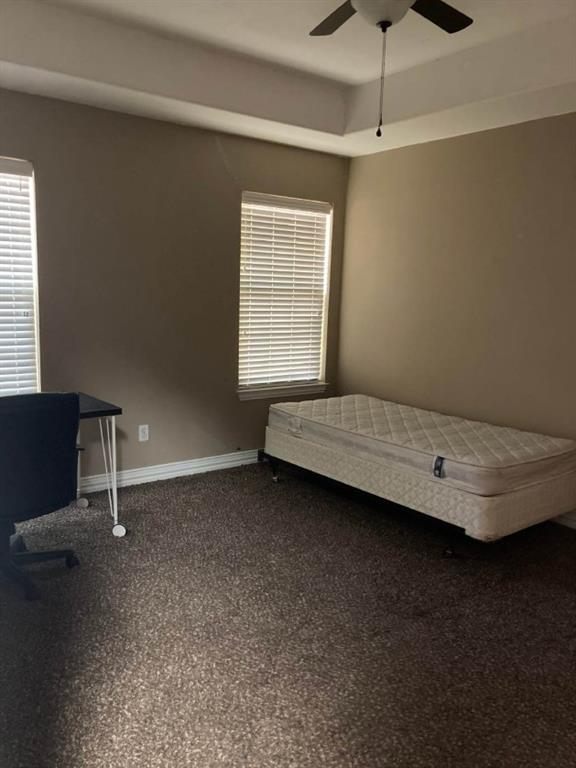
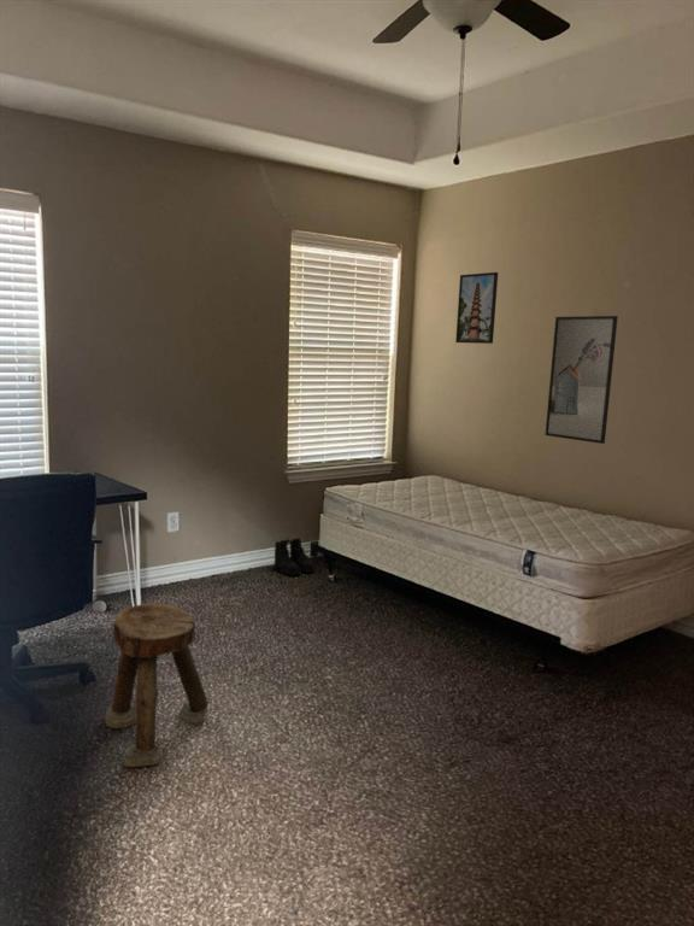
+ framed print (580, 379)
+ boots (294, 555)
+ stool (155, 676)
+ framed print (476, 307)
